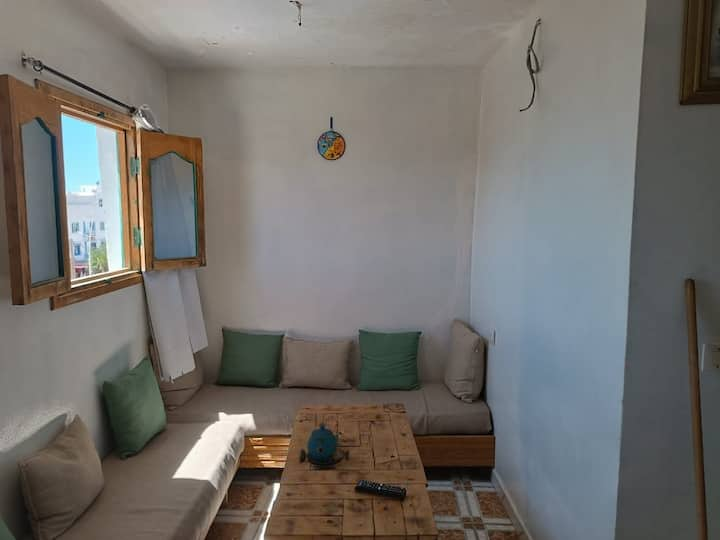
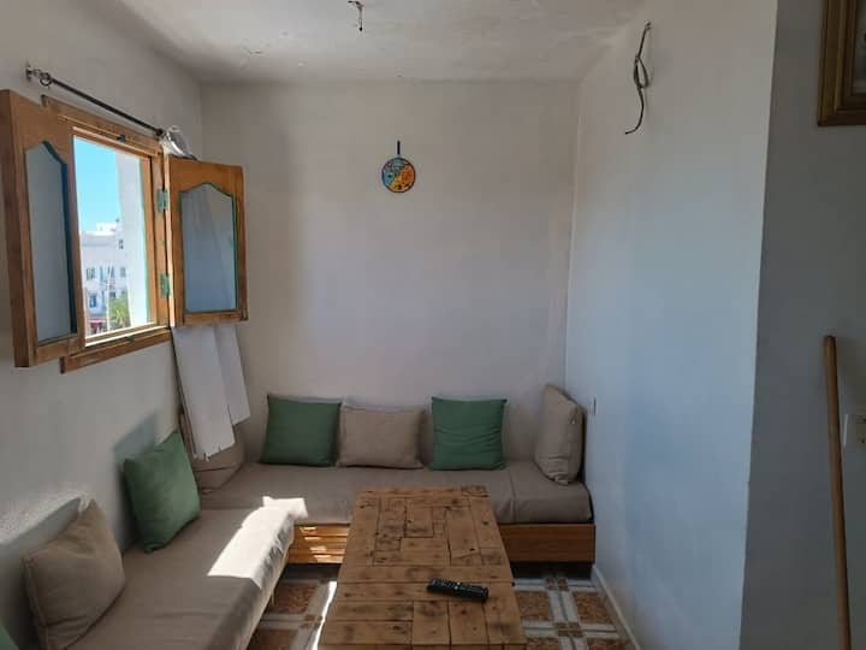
- teapot (324, 439)
